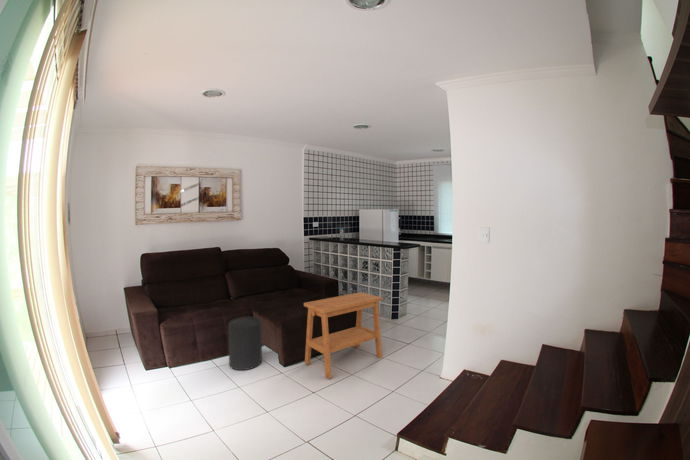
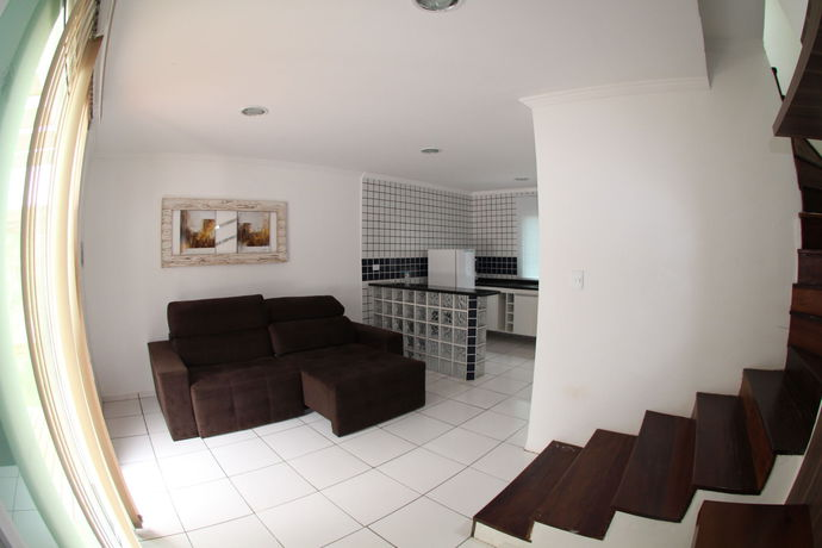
- trash can (245, 342)
- side table (344, 330)
